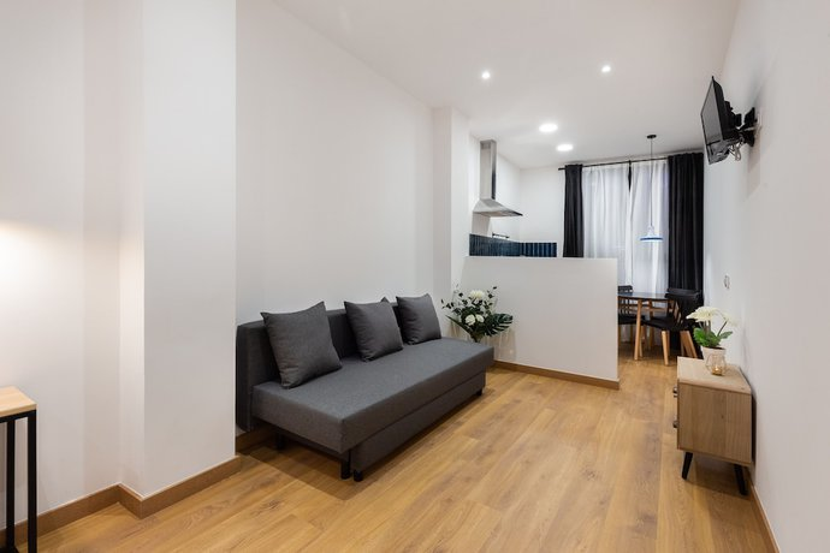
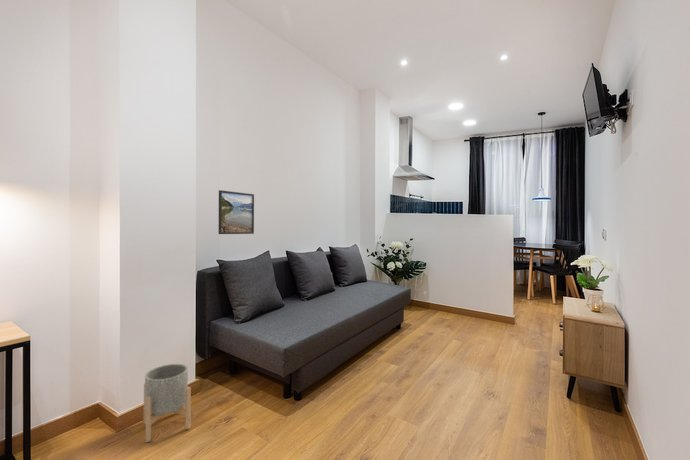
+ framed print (237, 213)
+ planter (166, 398)
